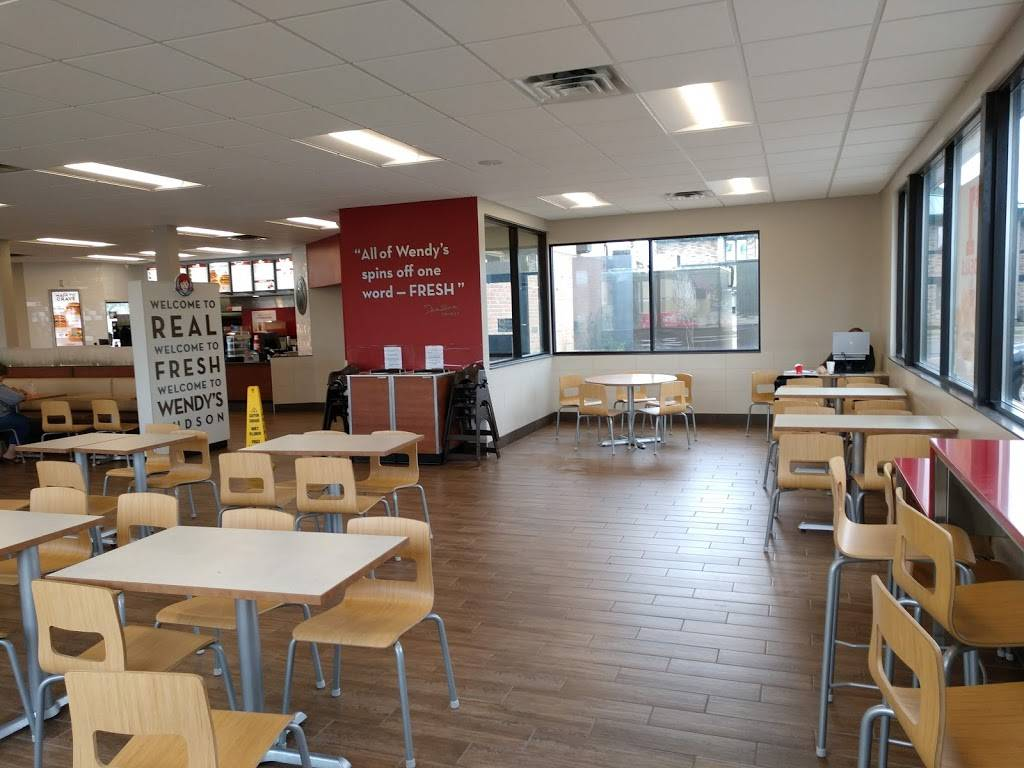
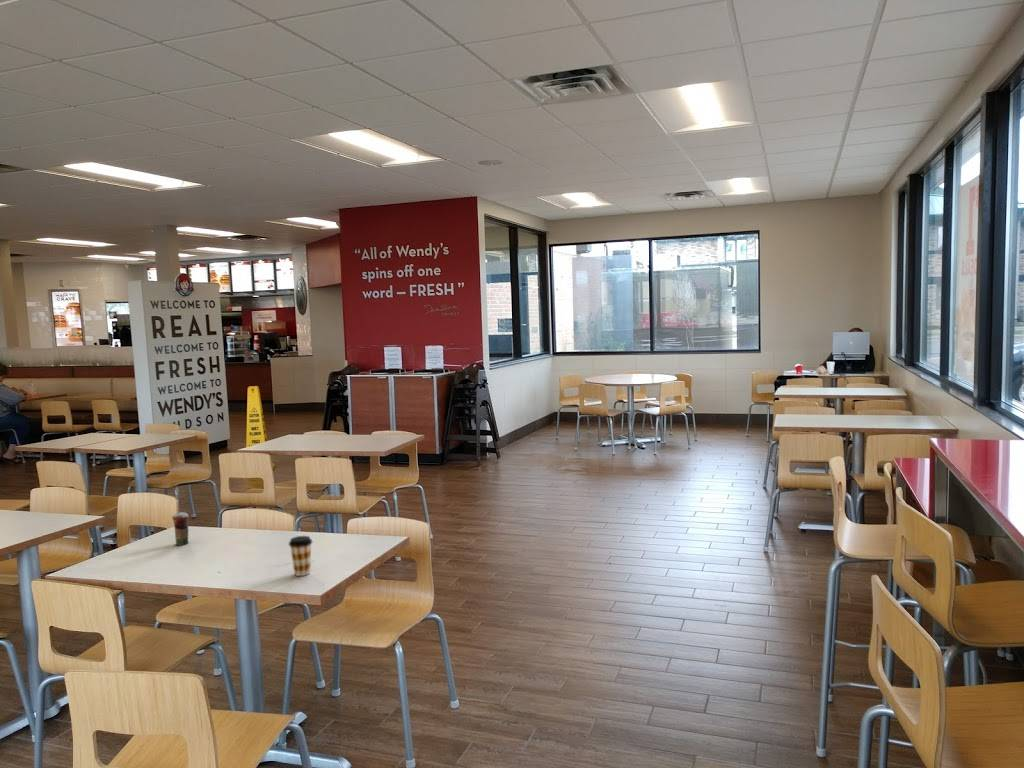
+ coffee cup (301, 556)
+ beverage cup (181, 528)
